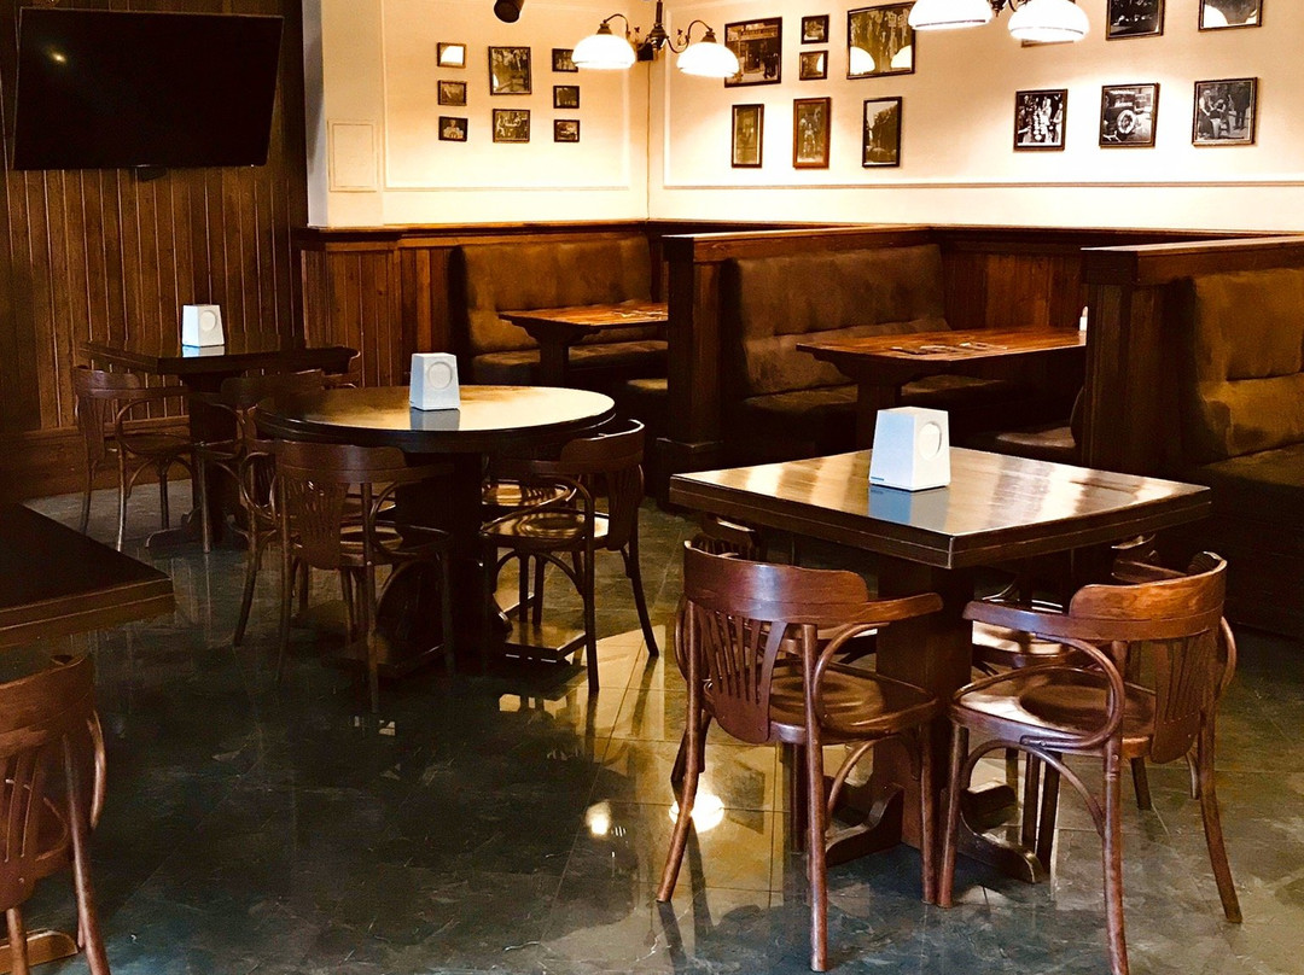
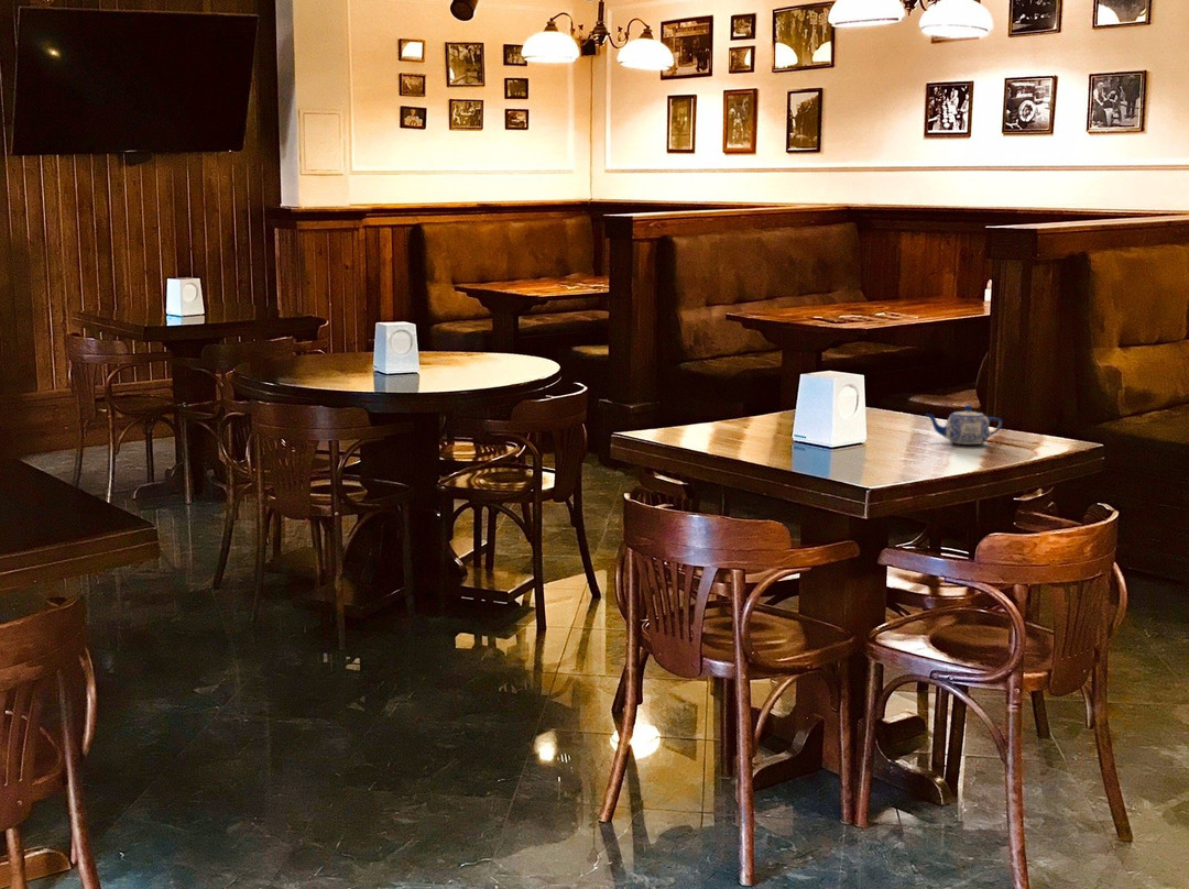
+ teapot (963, 424)
